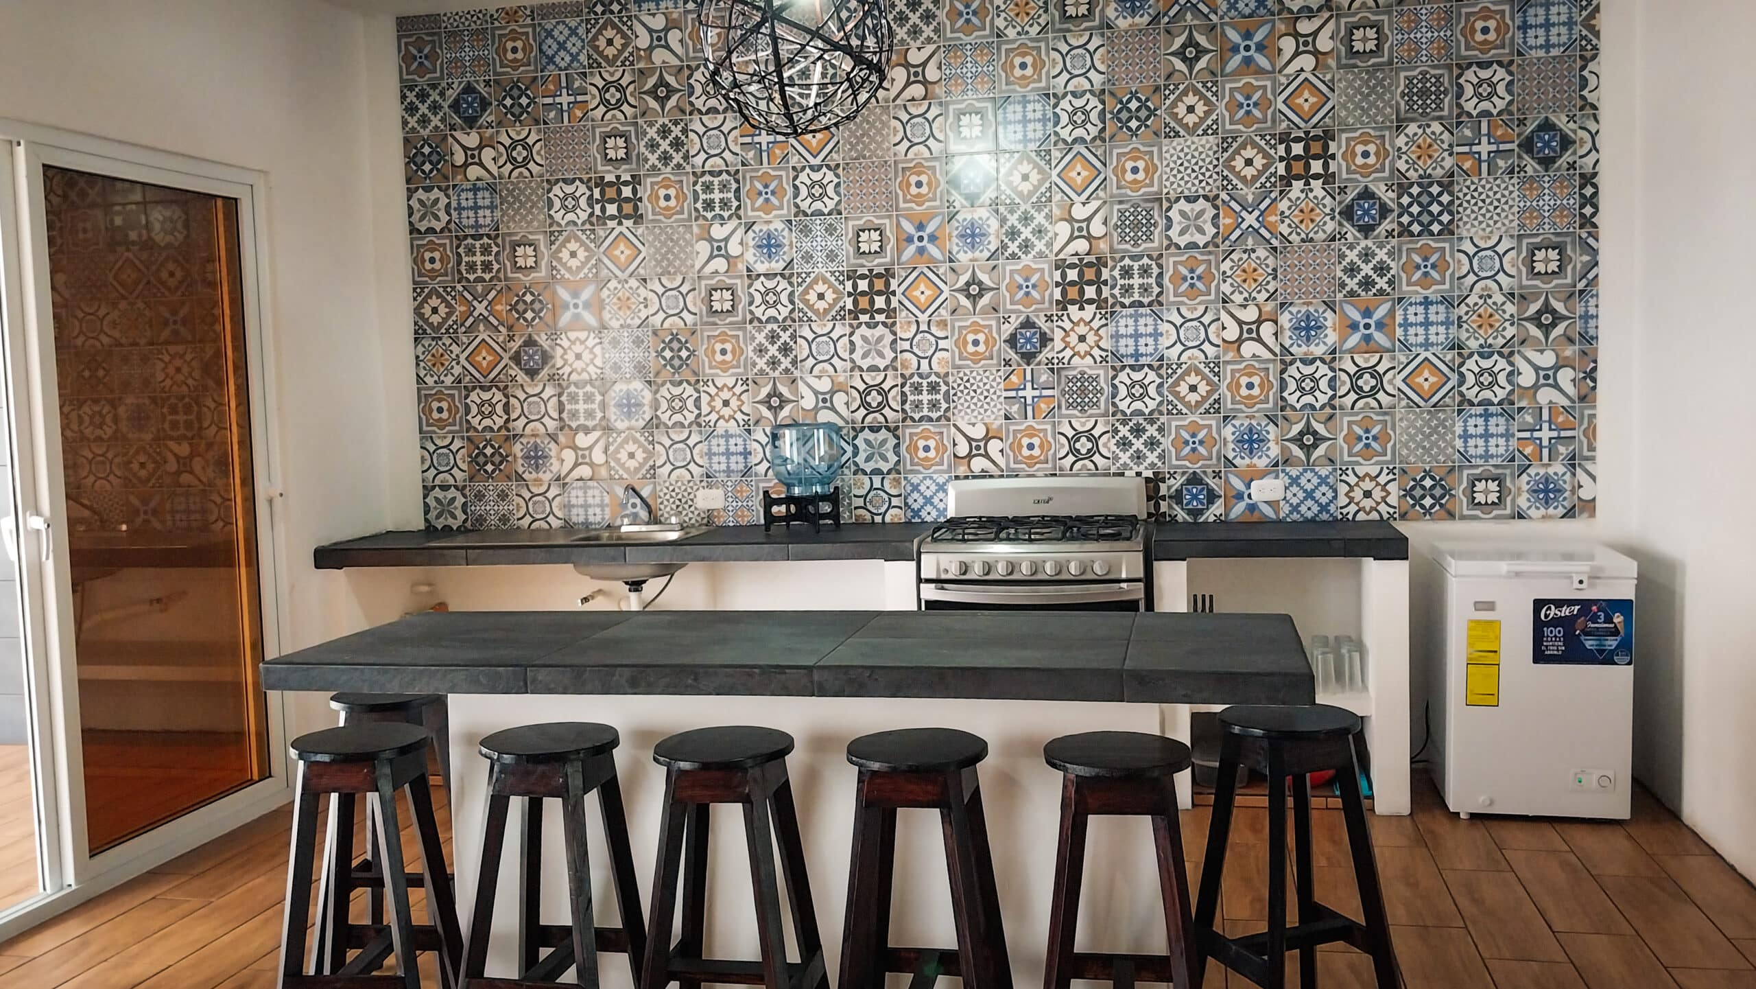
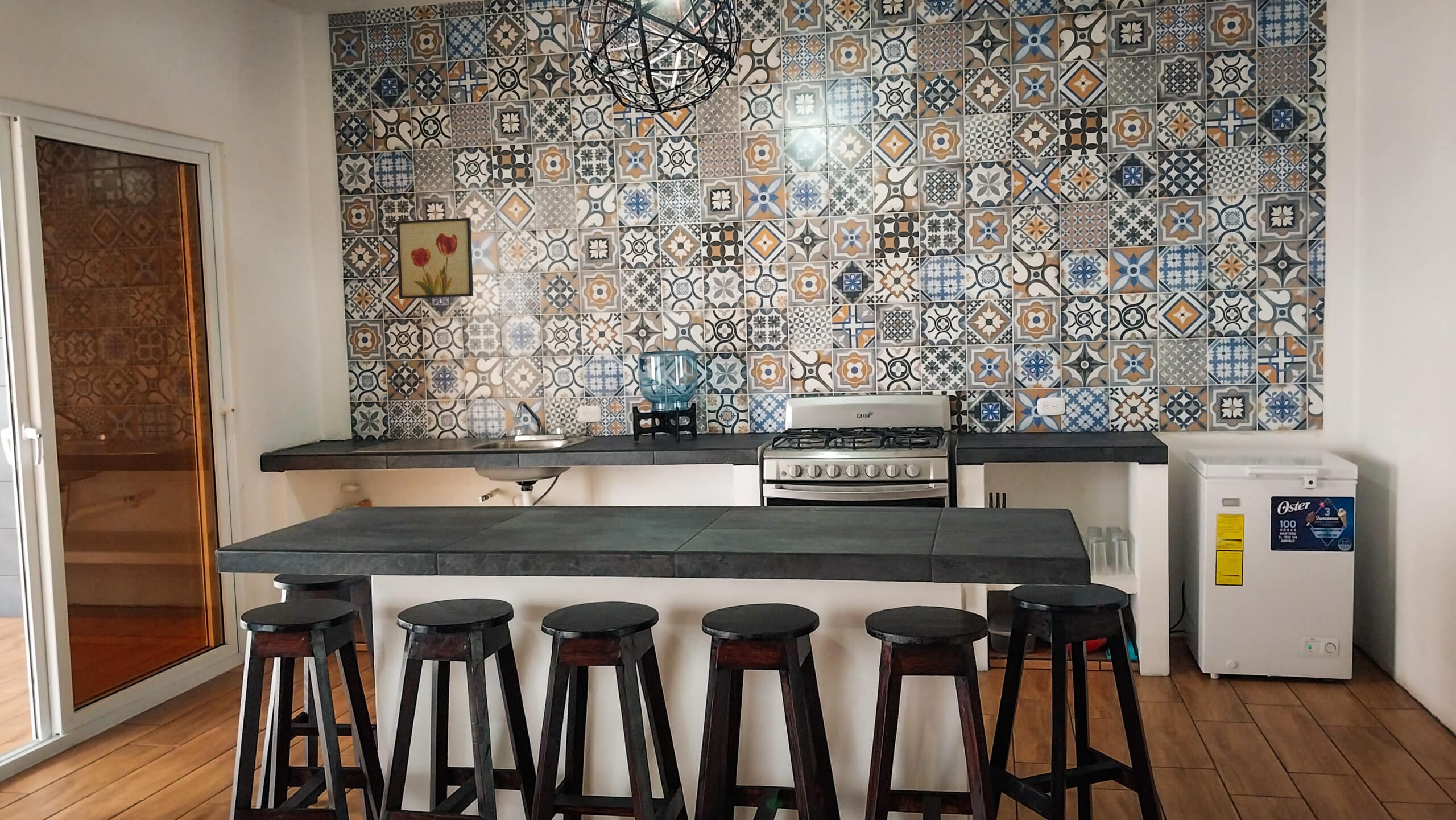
+ wall art (435, 258)
